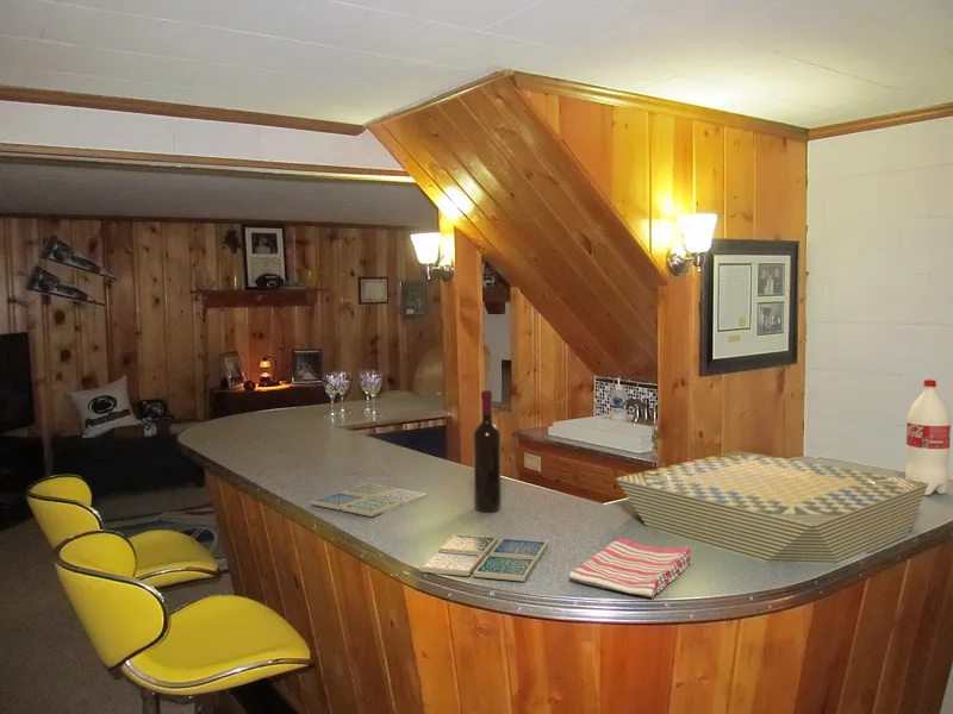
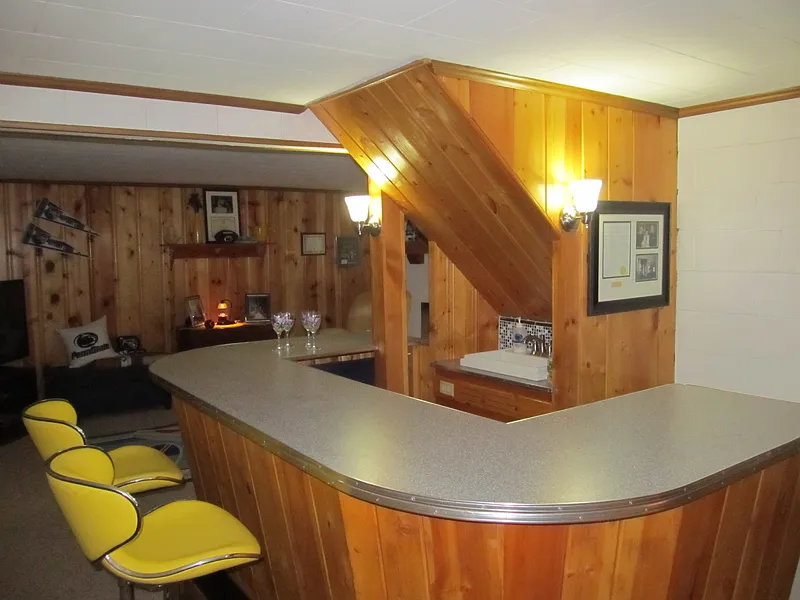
- drink coaster (369, 499)
- drink coaster (486, 556)
- bottle (928, 436)
- wine bottle (486, 450)
- board game (767, 501)
- dish towel (631, 563)
